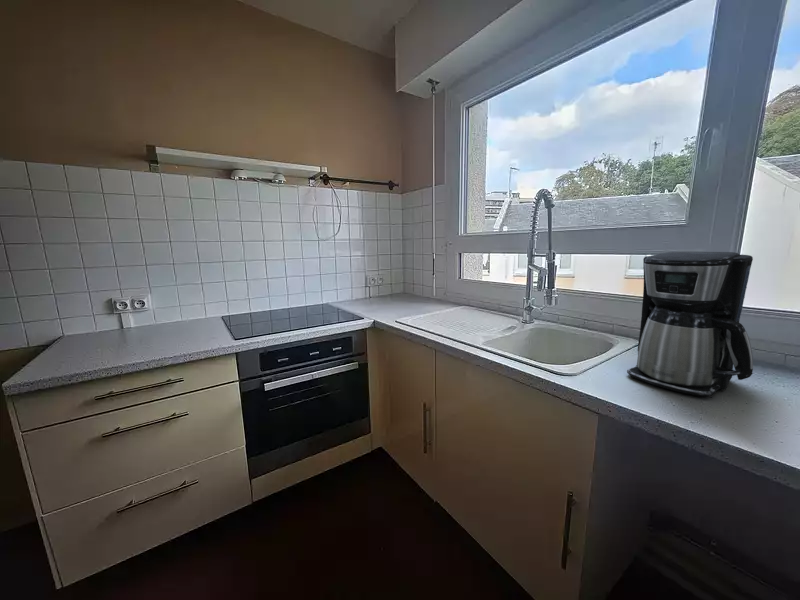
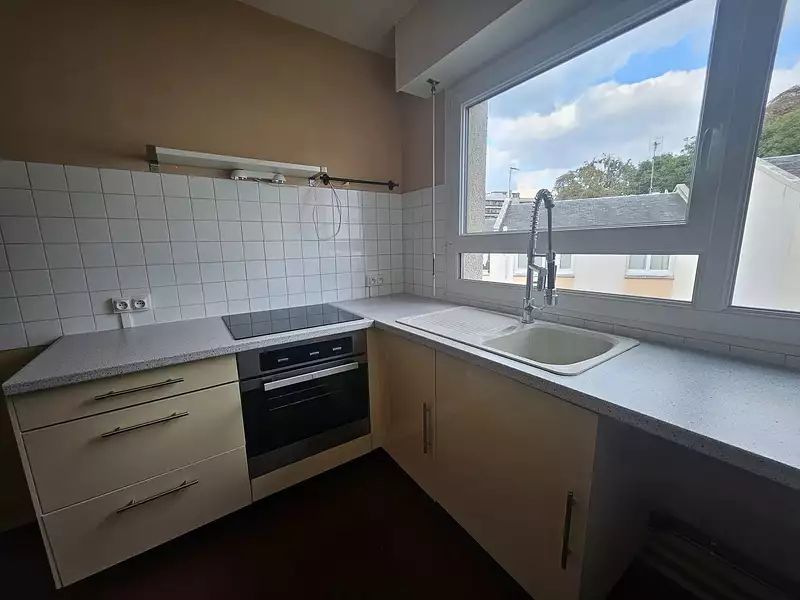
- coffee maker (702, 317)
